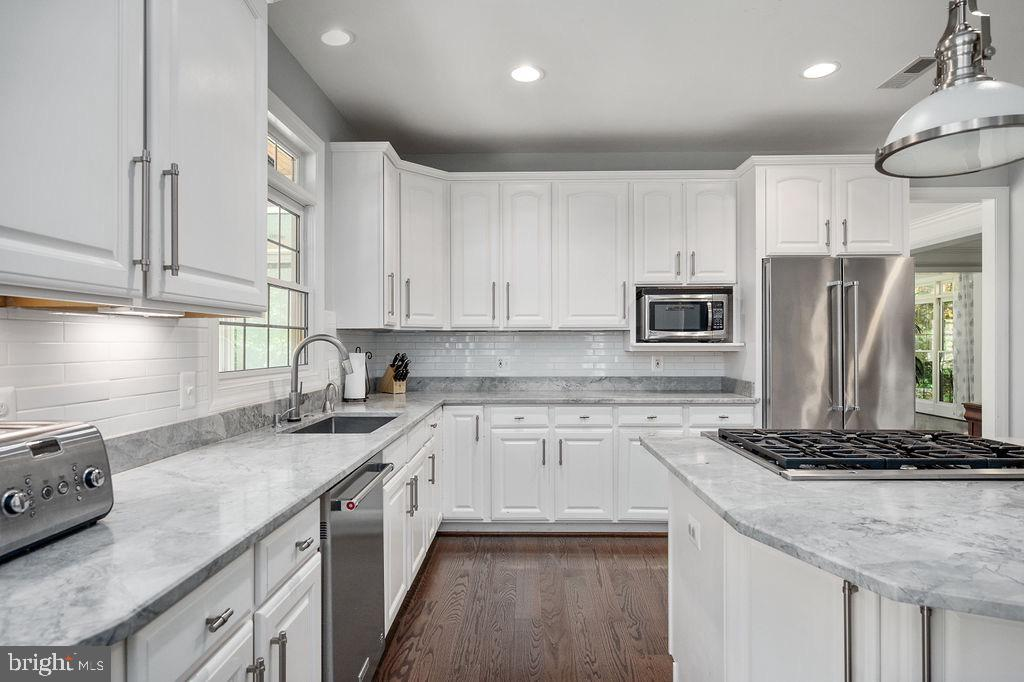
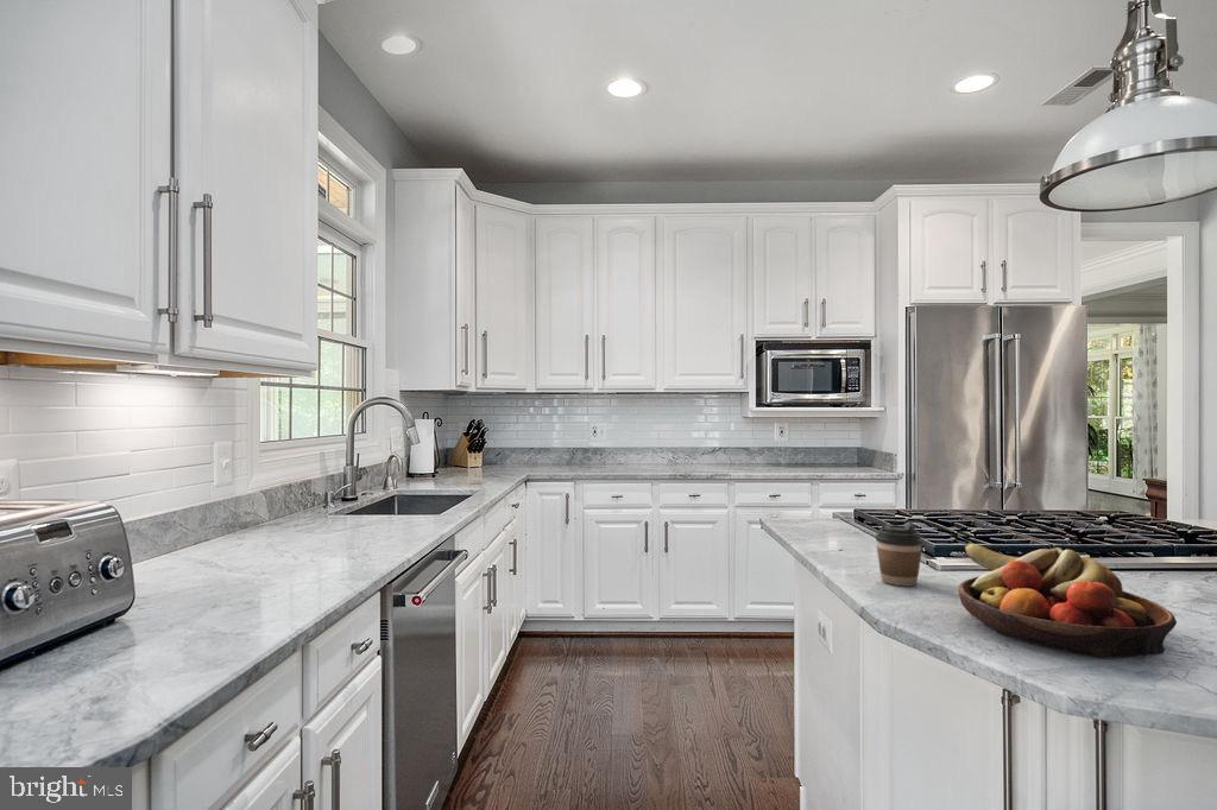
+ coffee cup (898, 552)
+ fruit bowl (1055, 590)
